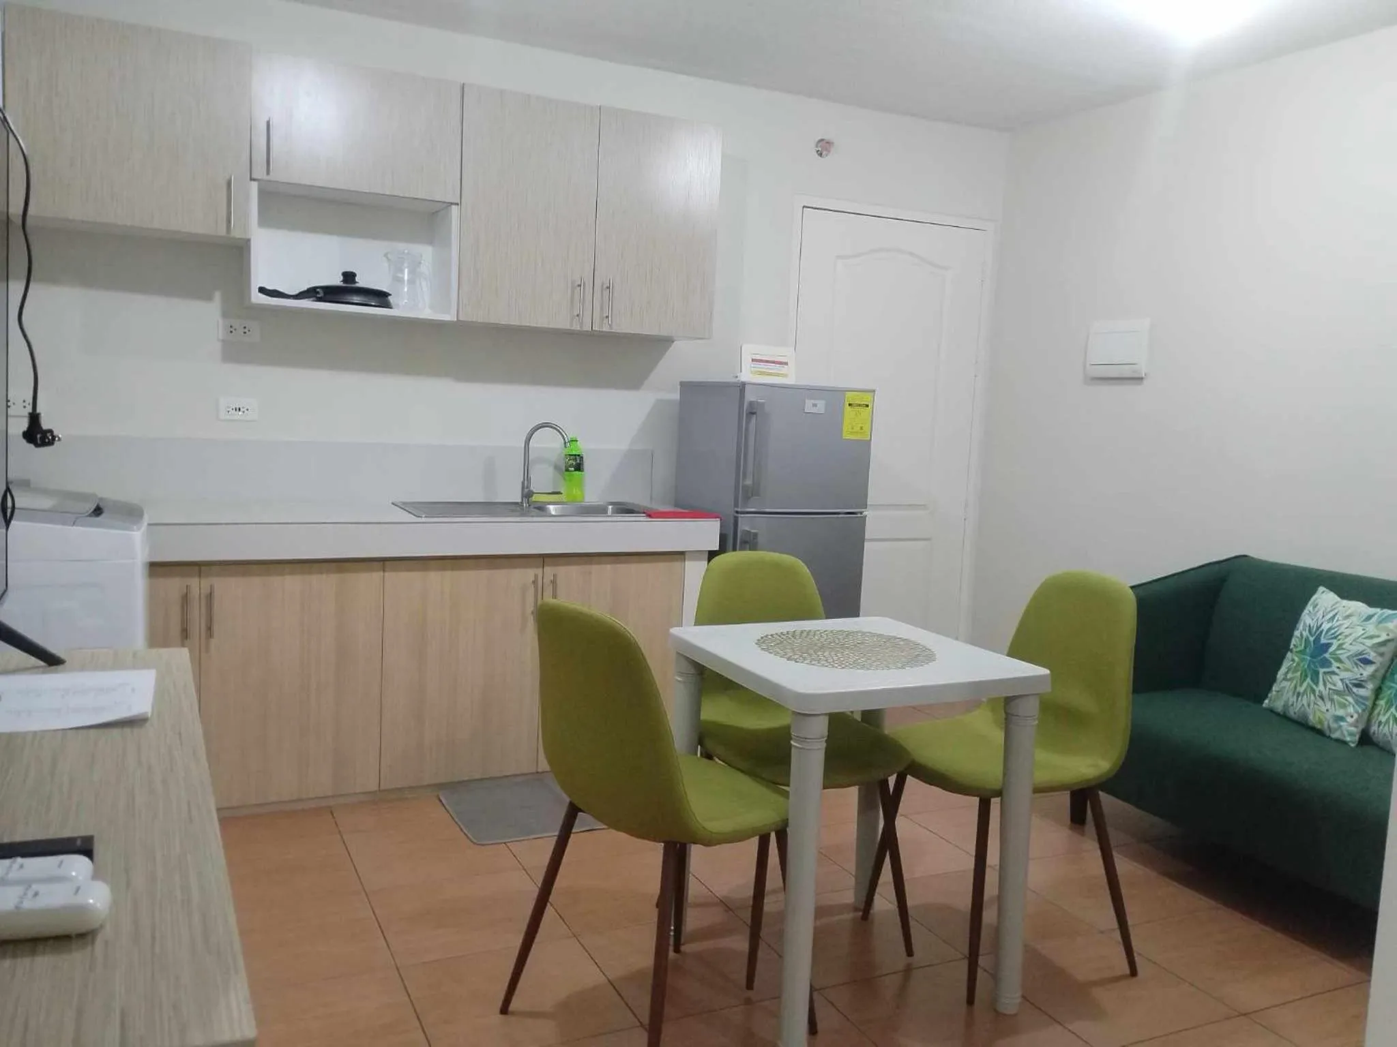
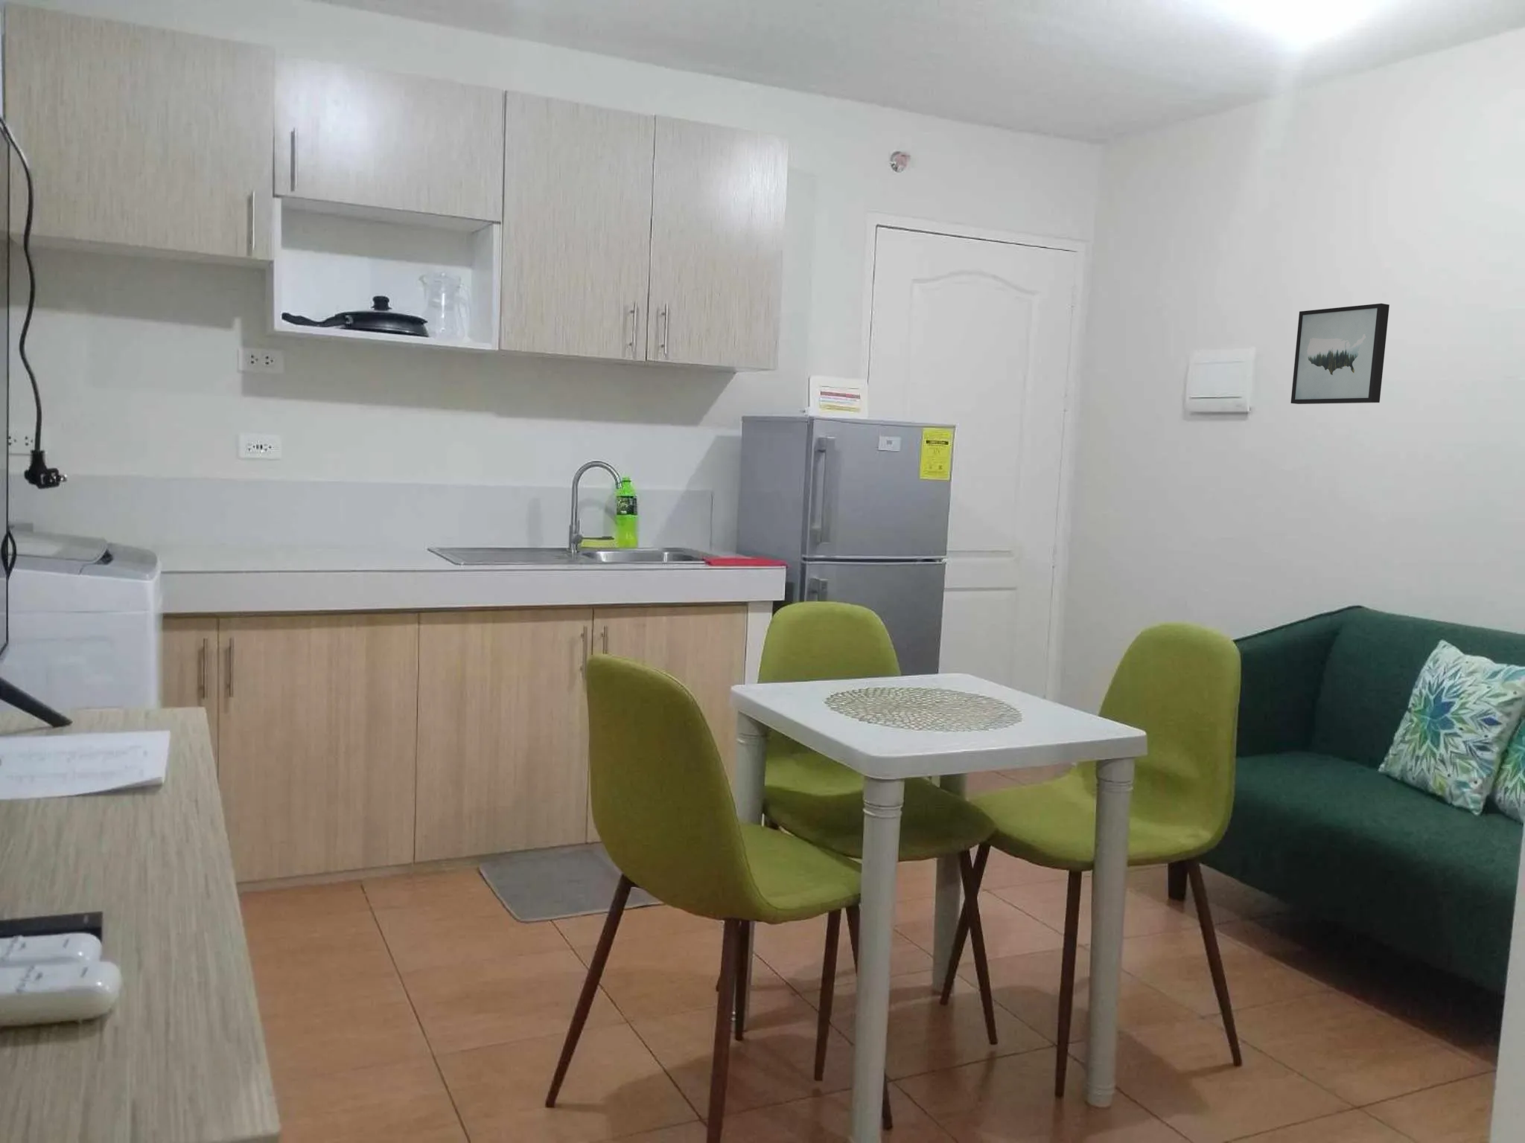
+ wall art (1338, 355)
